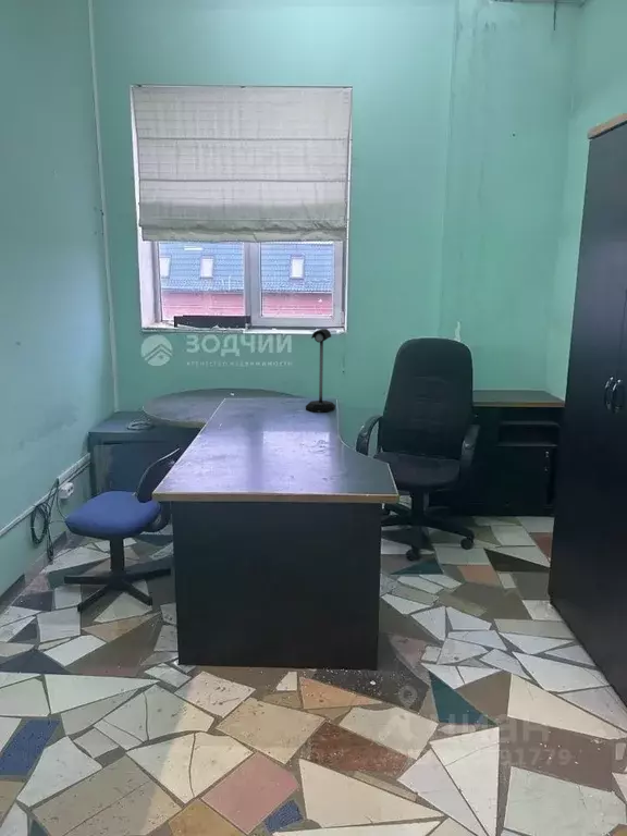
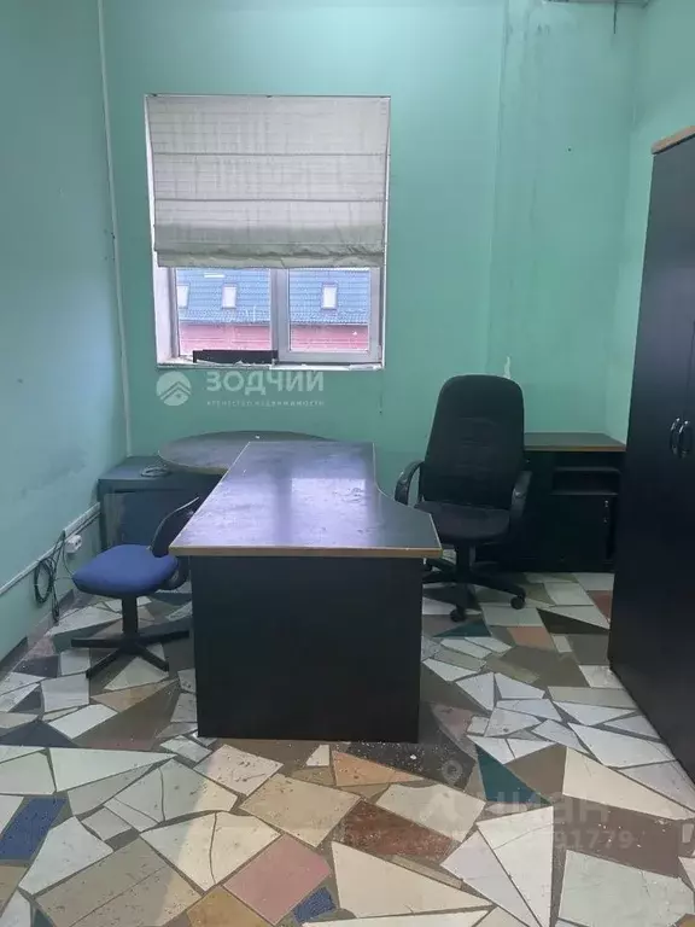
- mailbox (321, 369)
